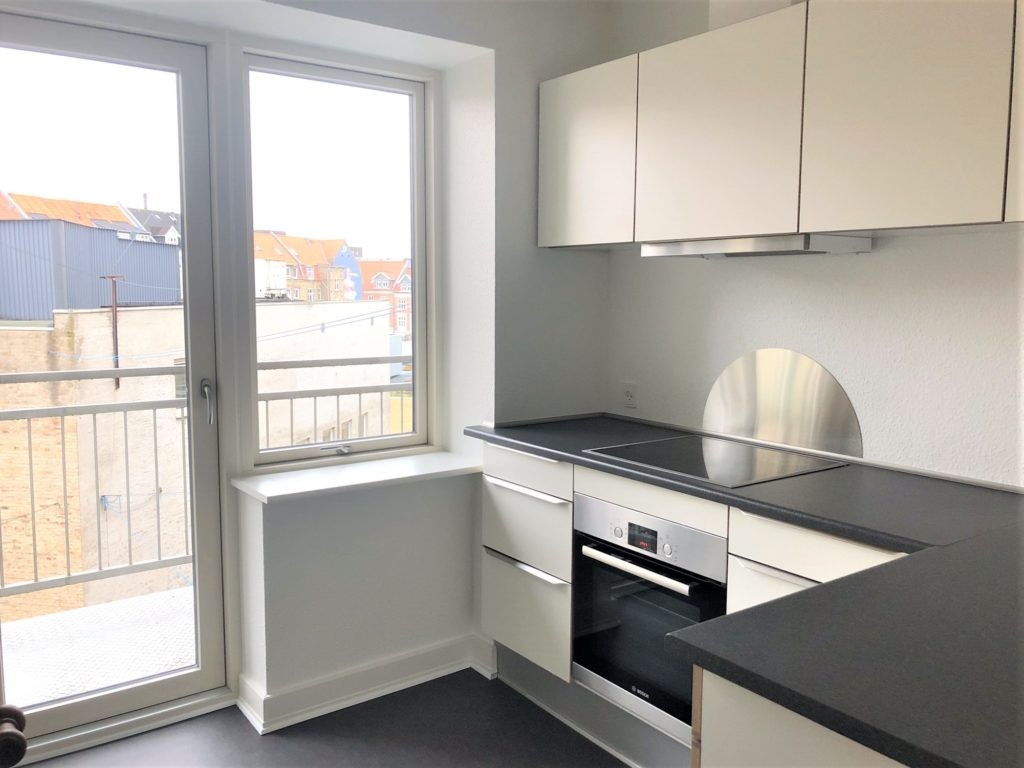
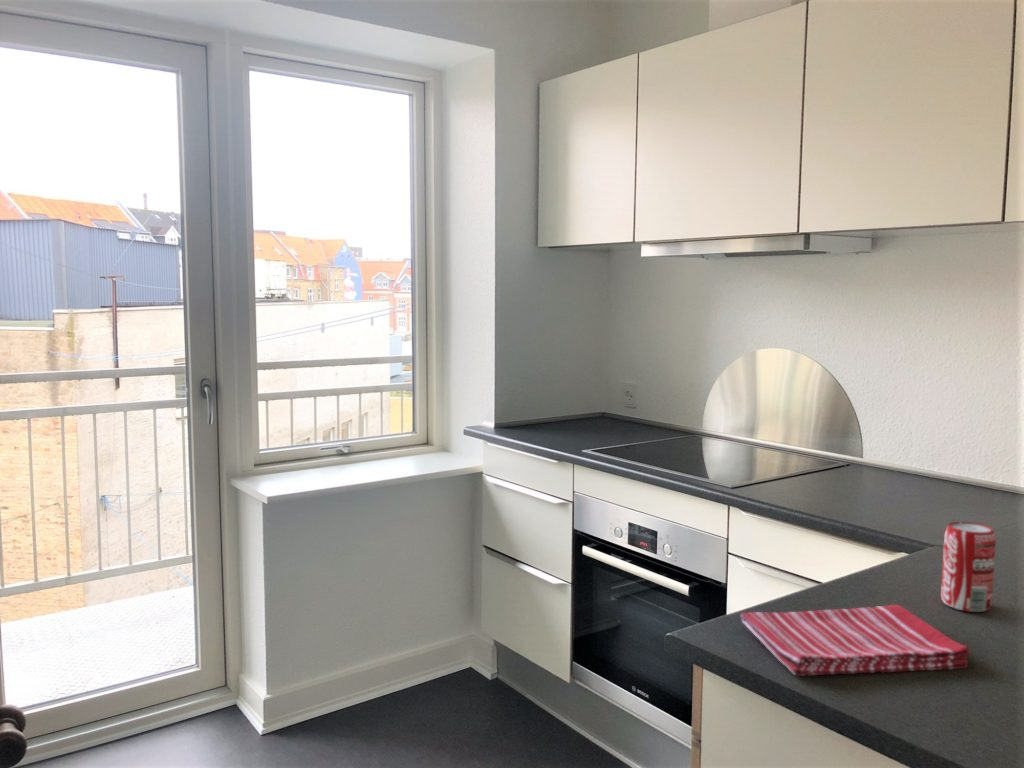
+ beverage can (968, 566)
+ dish towel (850, 635)
